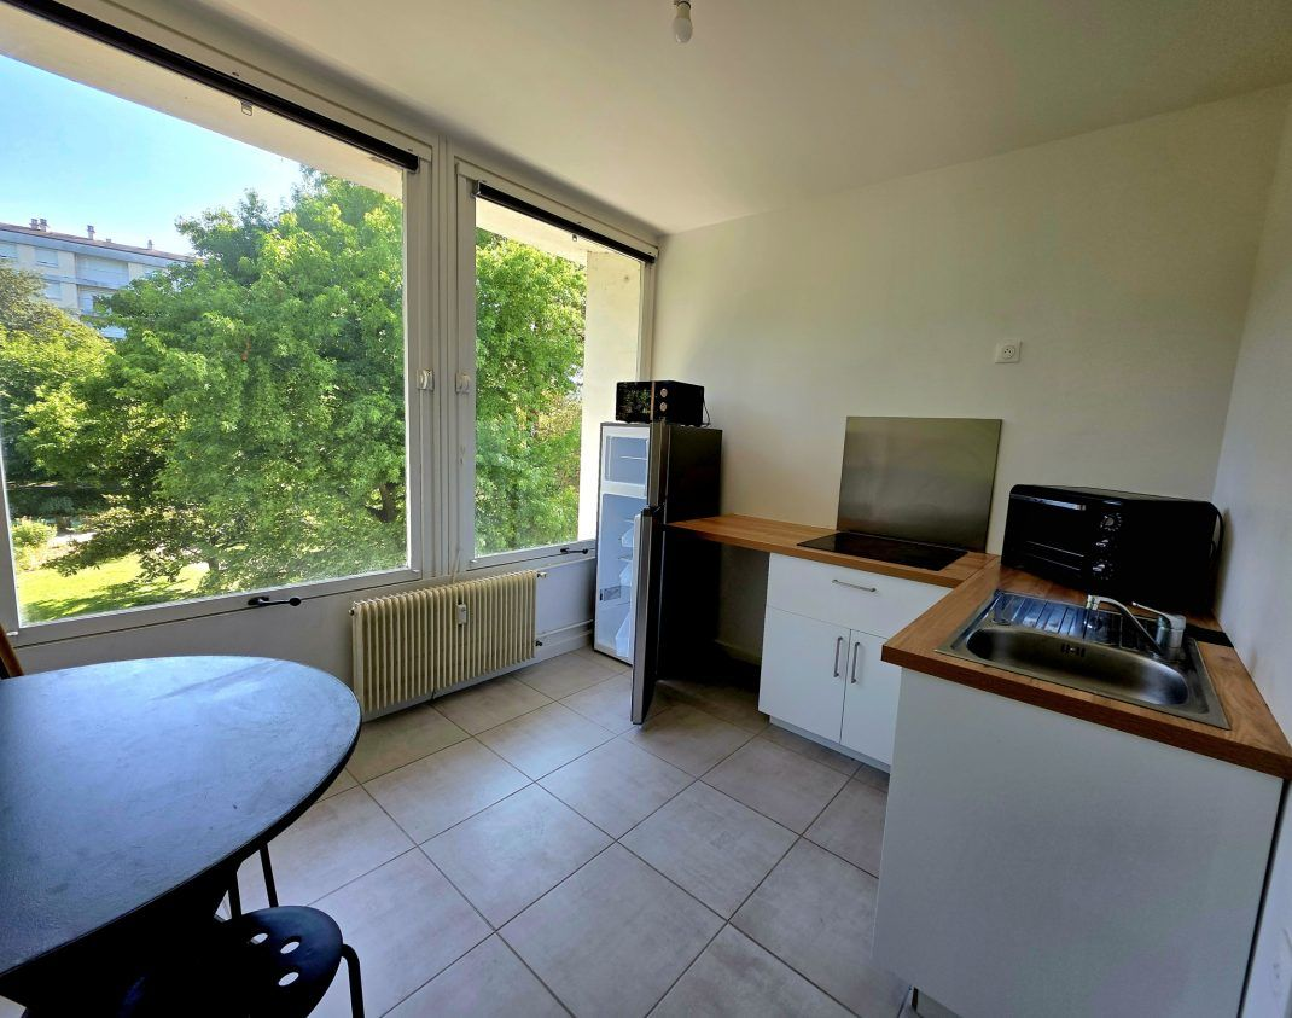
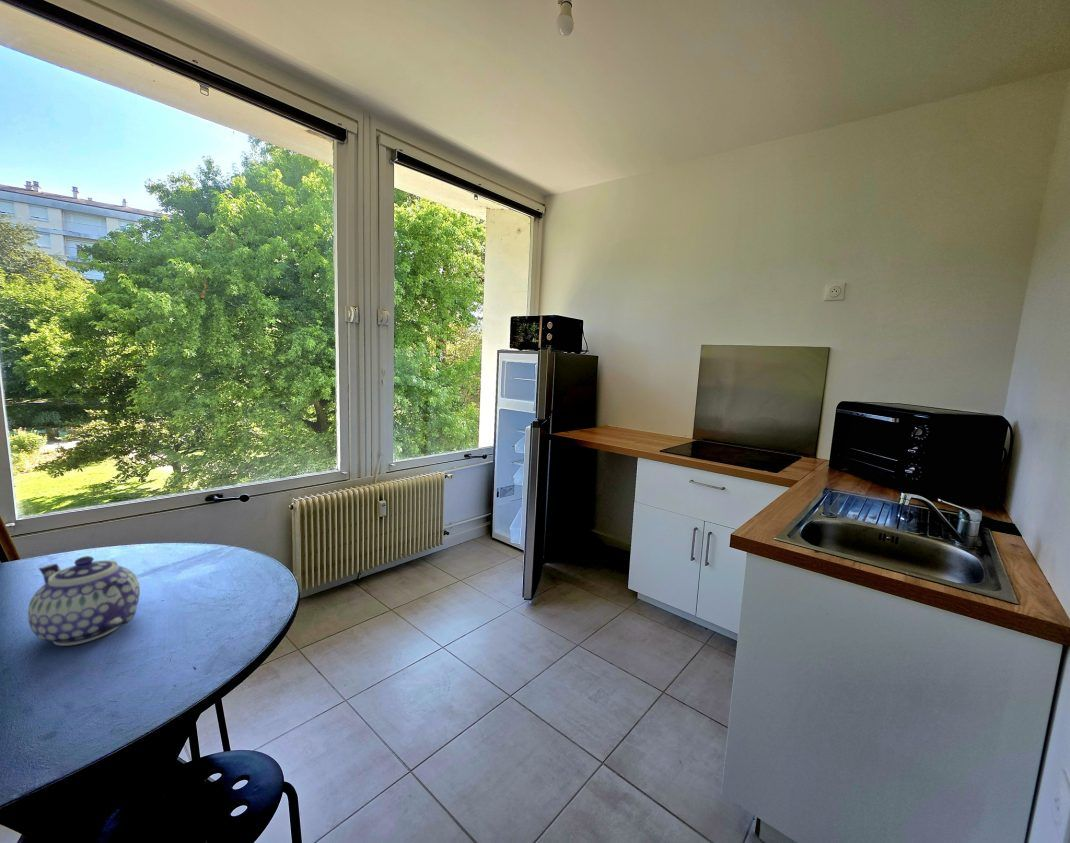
+ teapot (86, 593)
